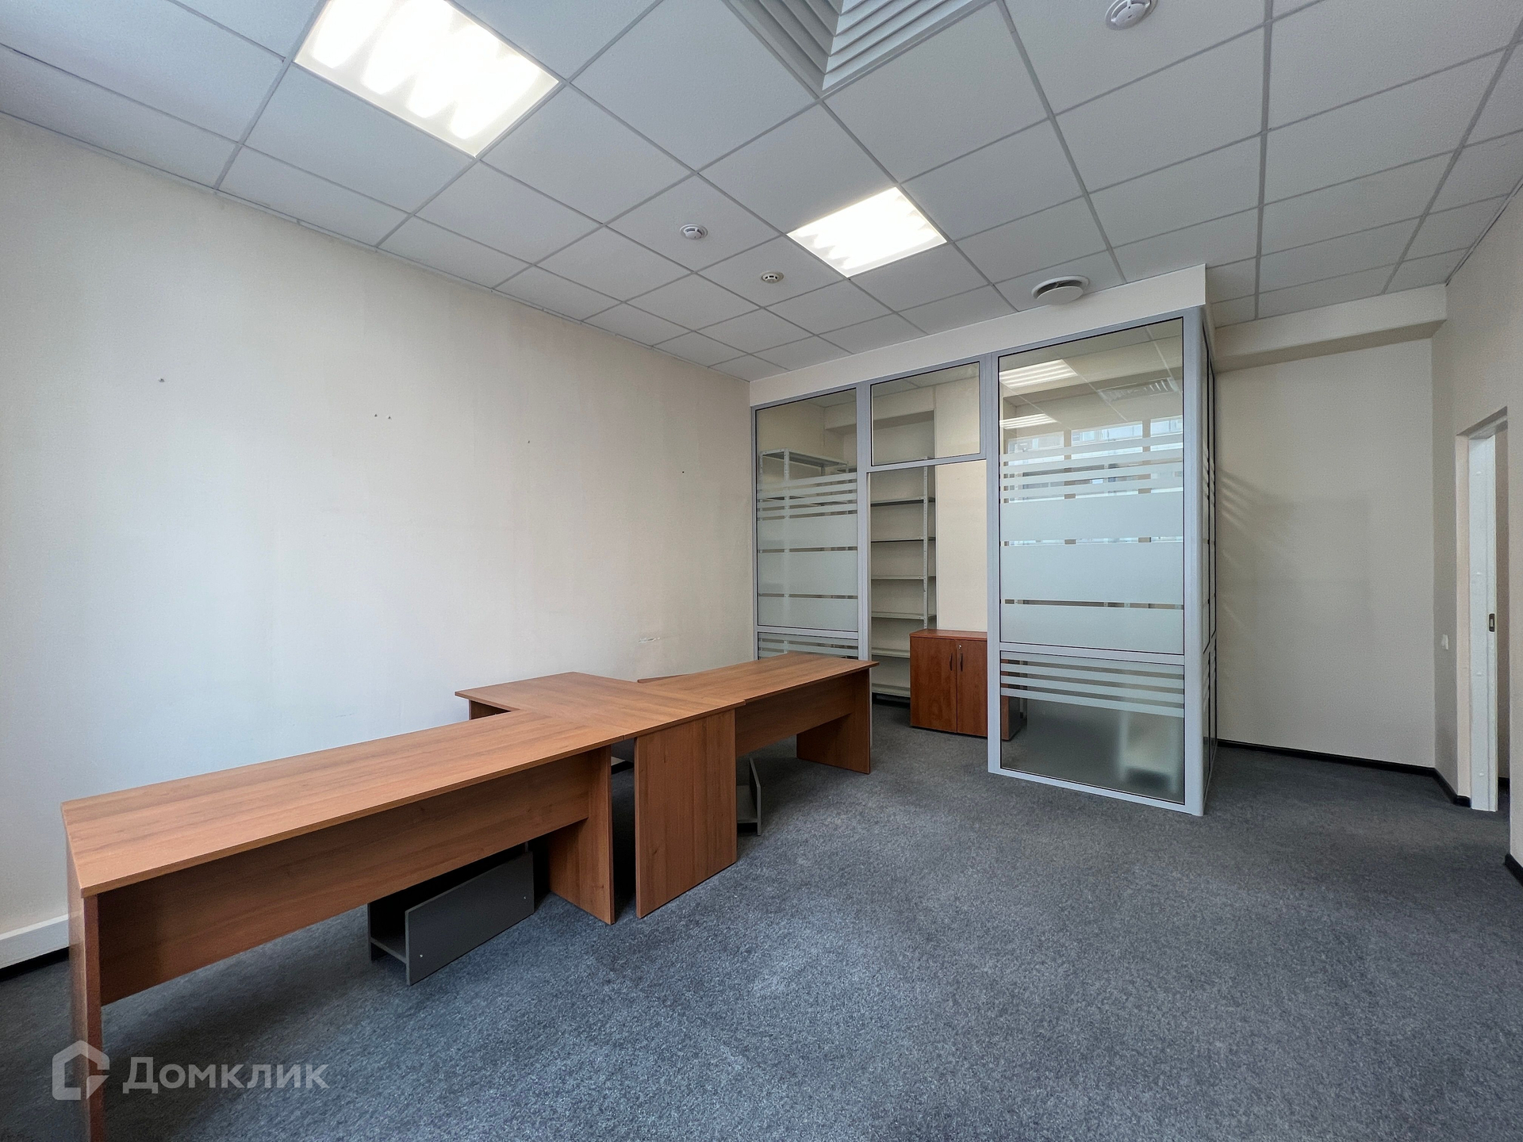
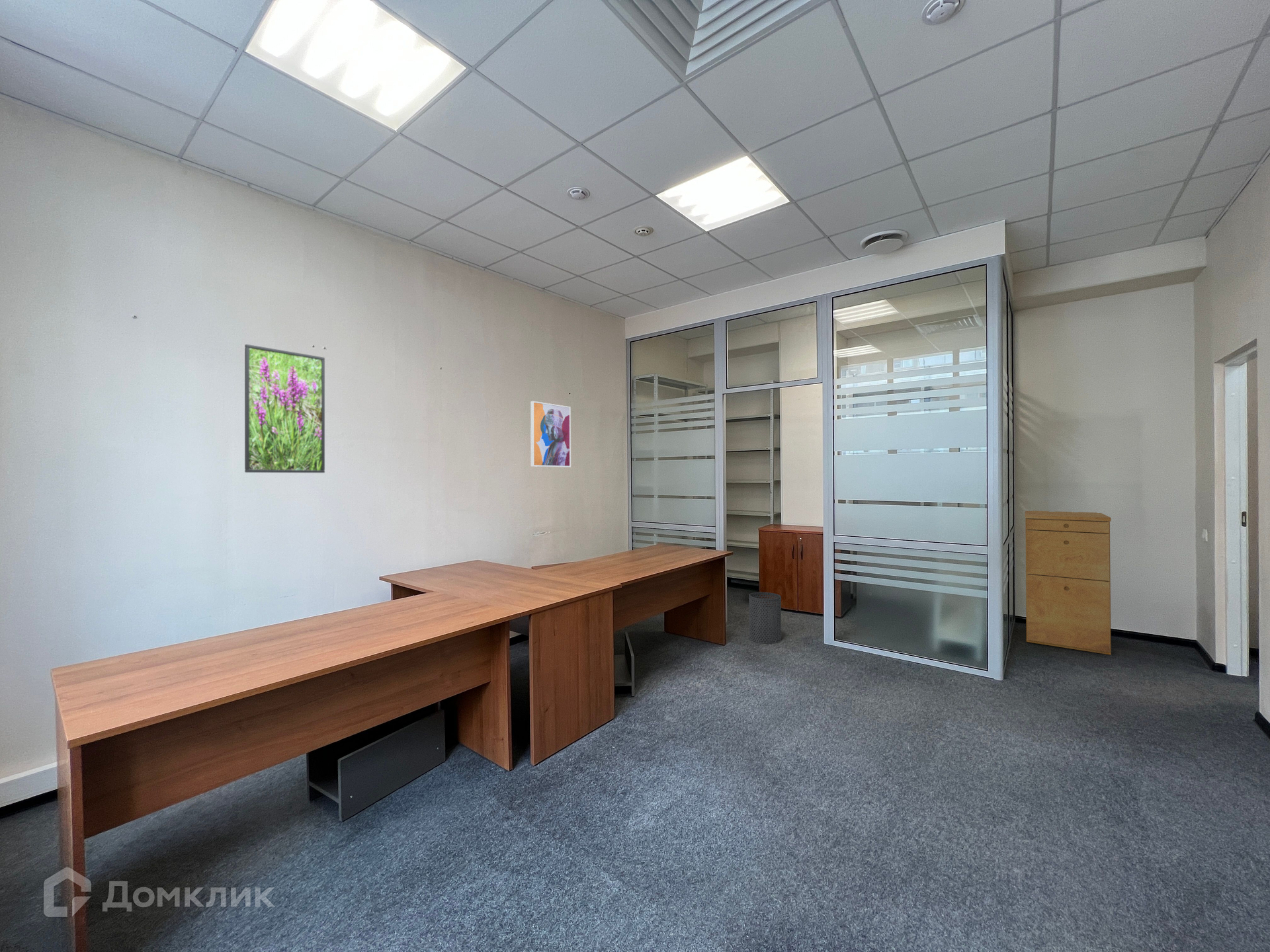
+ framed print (286, 412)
+ trash can (765, 617)
+ wall art (551, 435)
+ filing cabinet (1064, 576)
